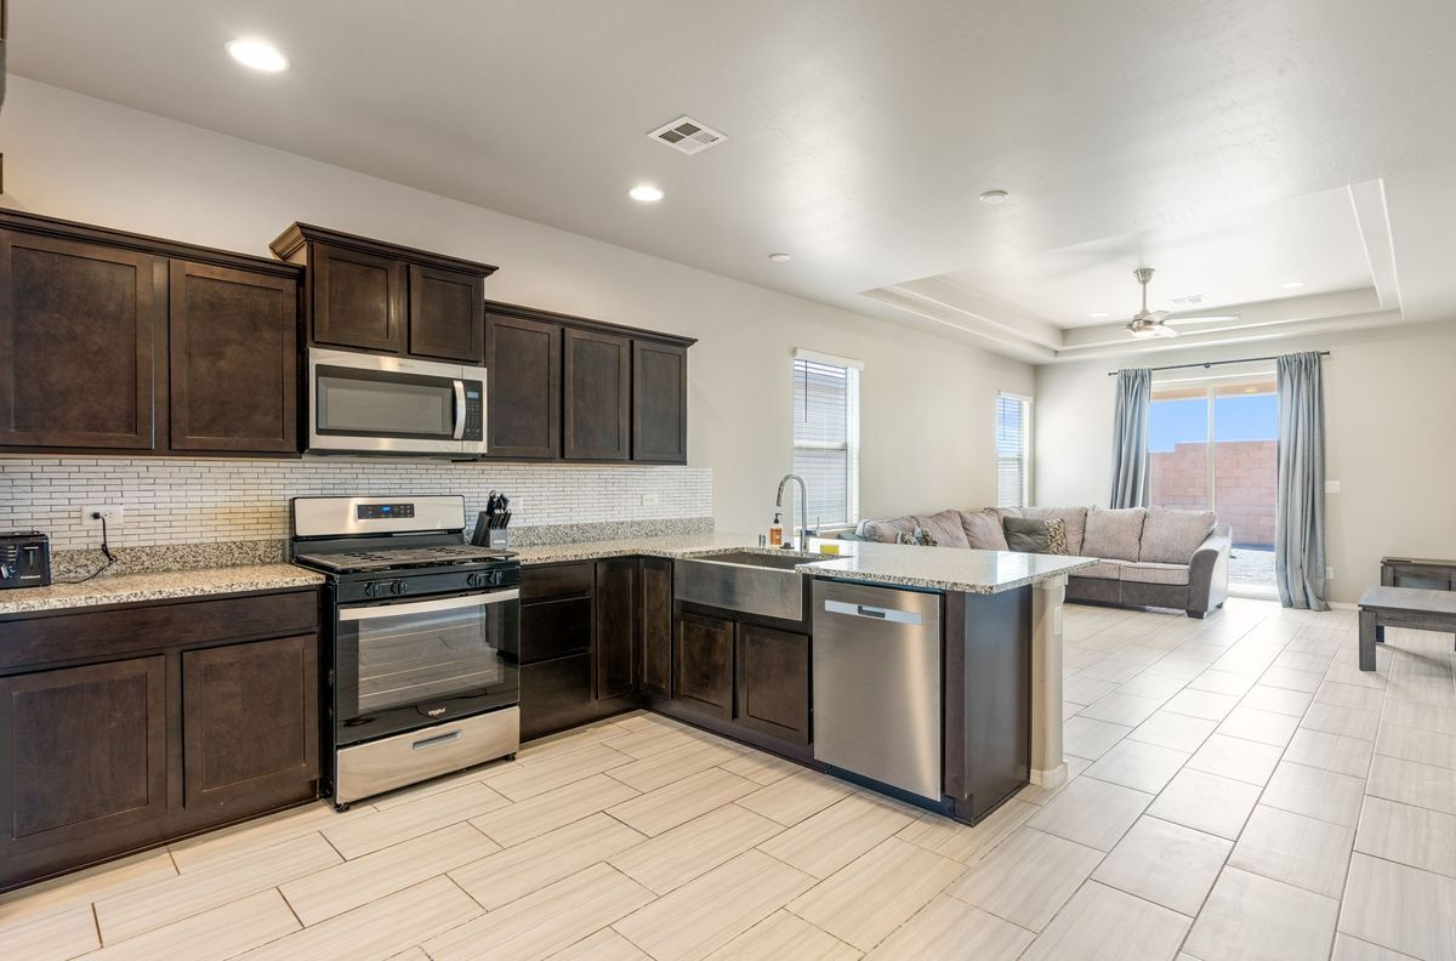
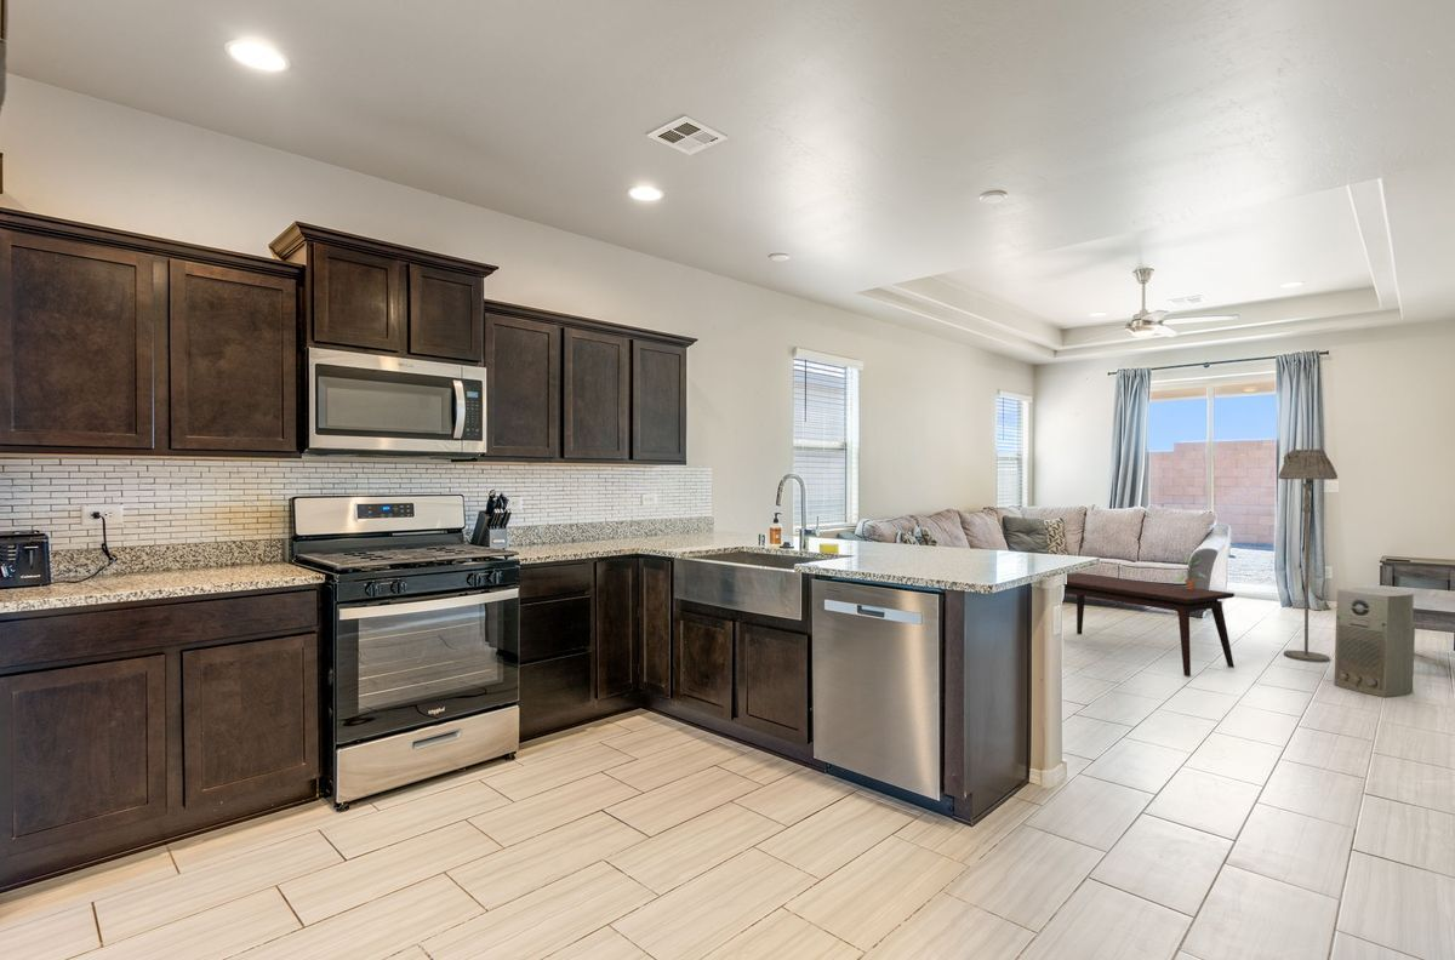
+ potted plant (1191, 571)
+ air purifier (1376, 639)
+ coffee table (1128, 602)
+ floor lamp (1306, 553)
